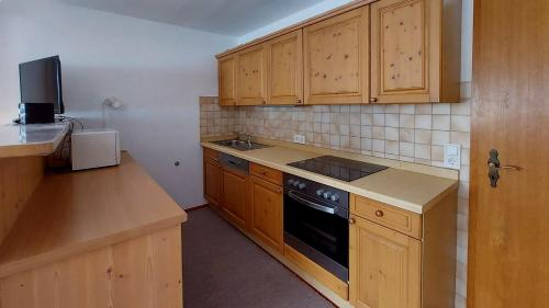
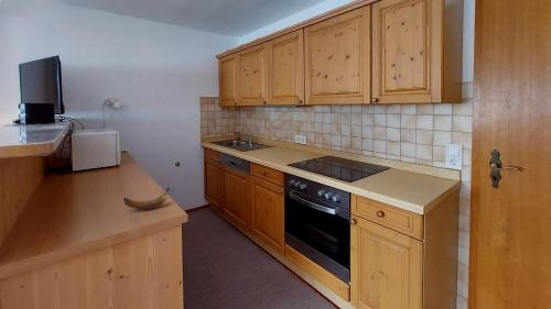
+ banana (148, 201)
